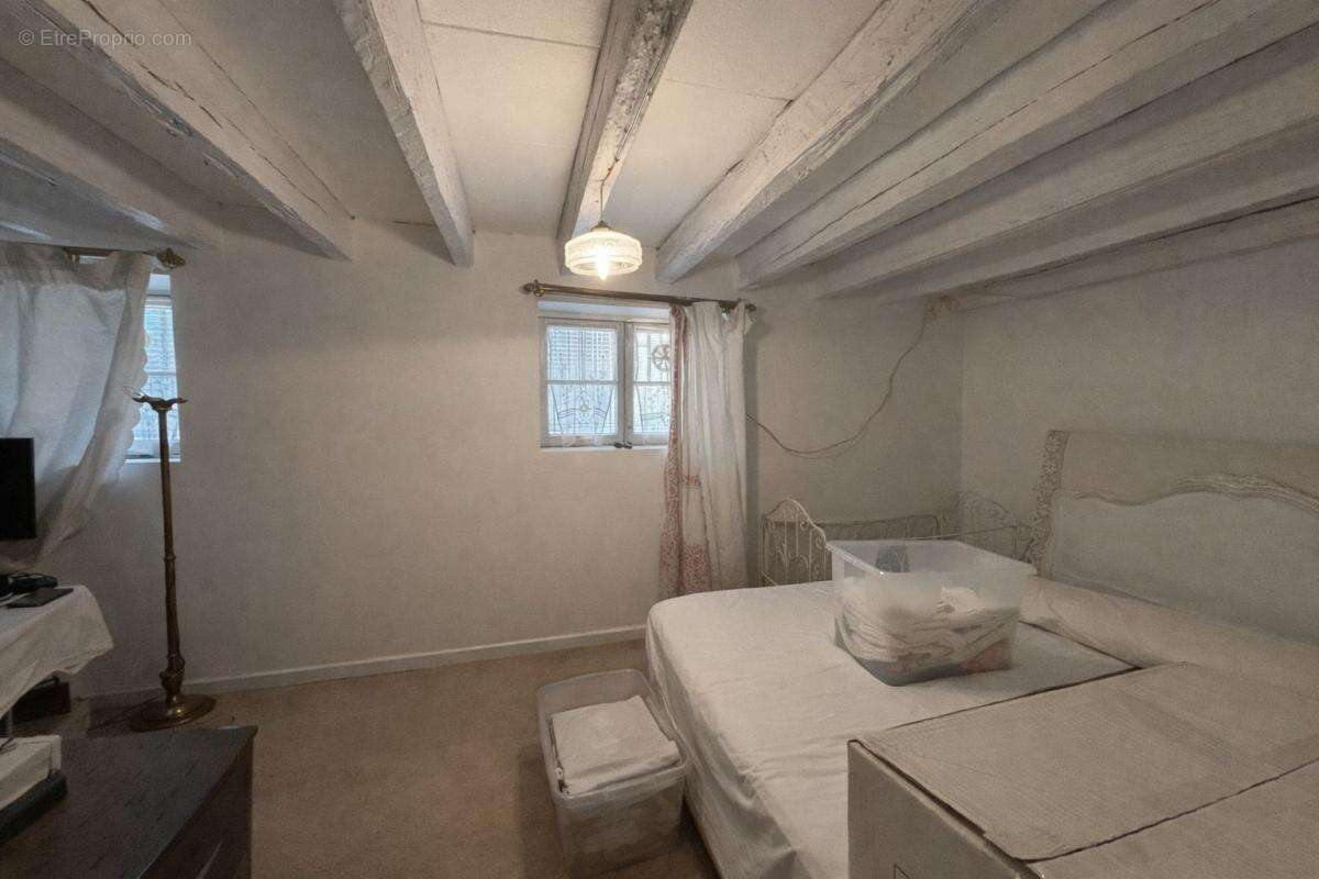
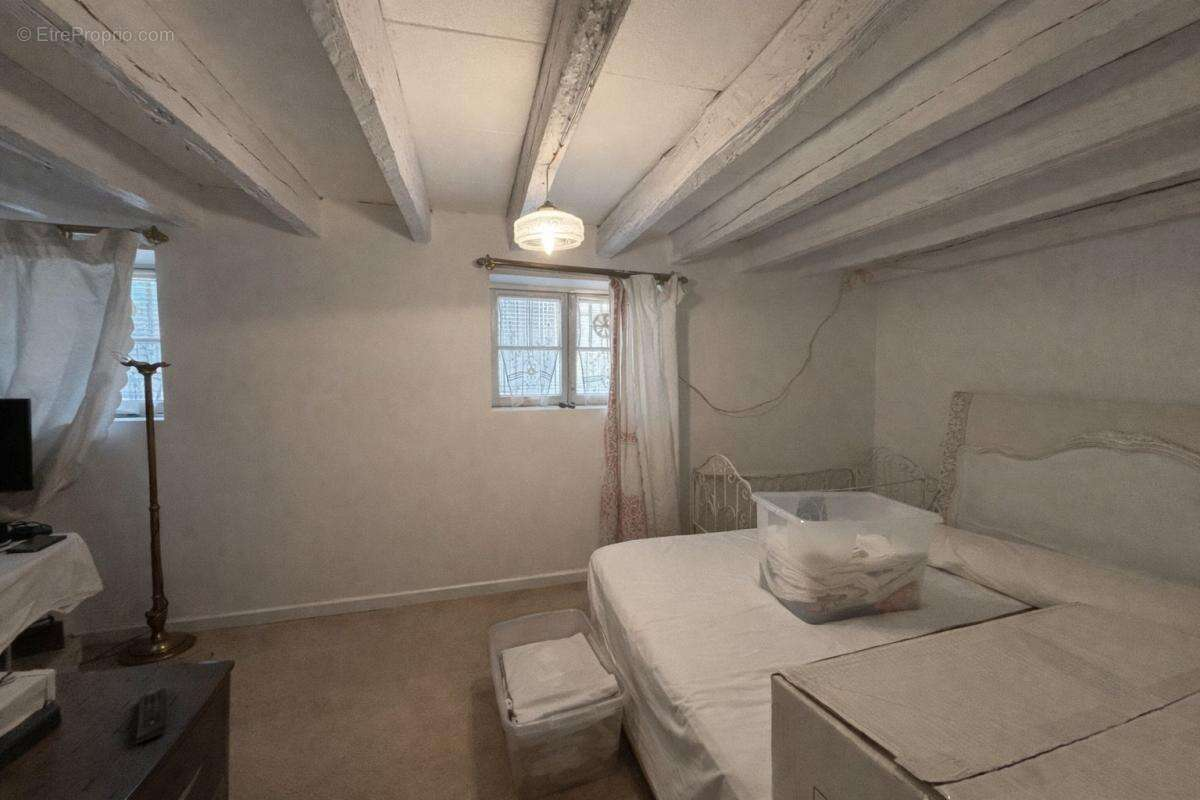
+ remote control (152, 710)
